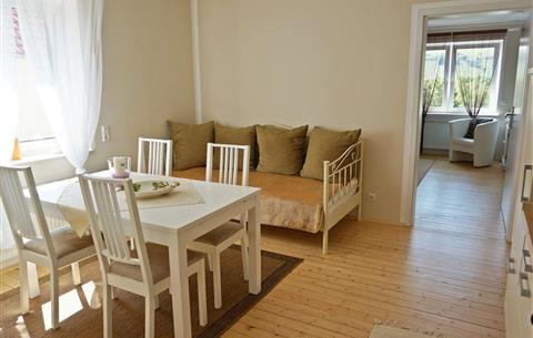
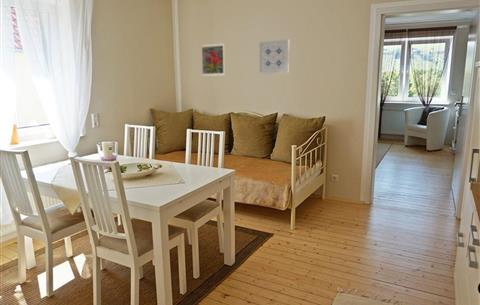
+ wall art (273, 57)
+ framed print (213, 60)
